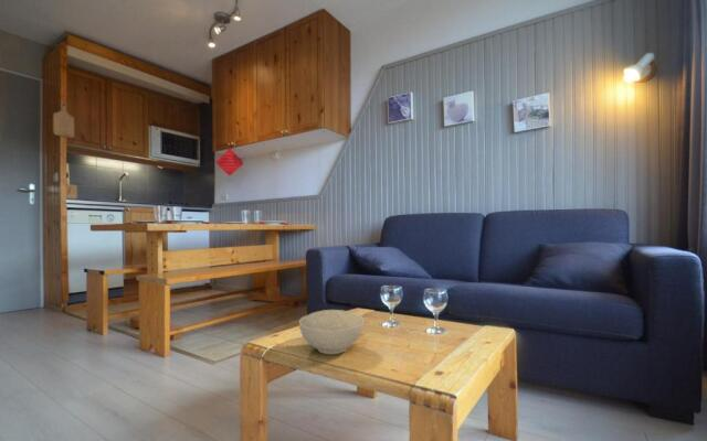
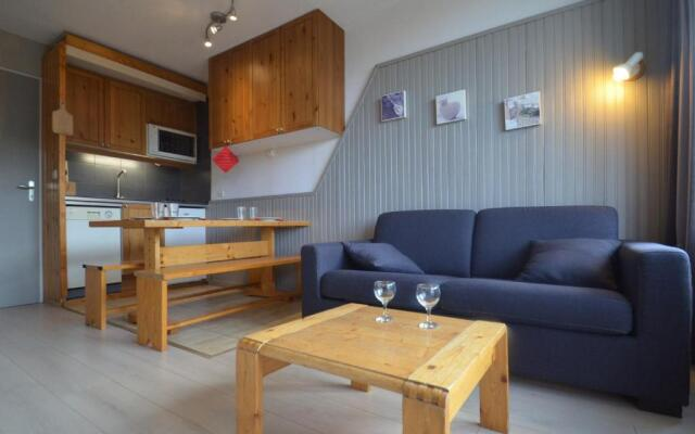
- bowl (331, 330)
